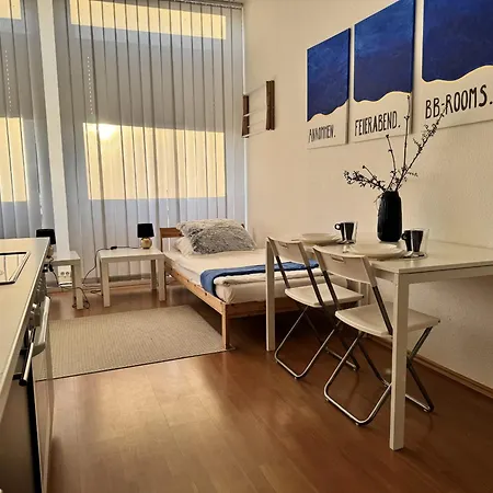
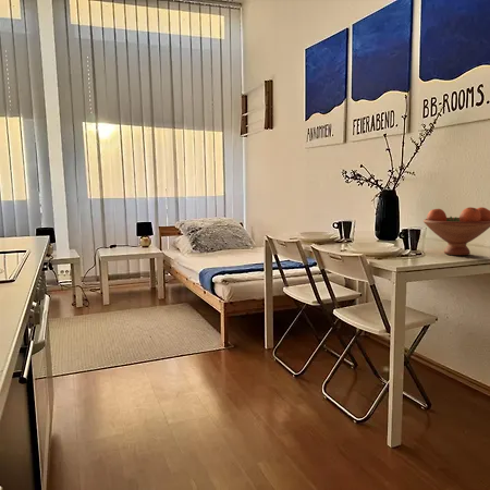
+ fruit bowl (457, 230)
